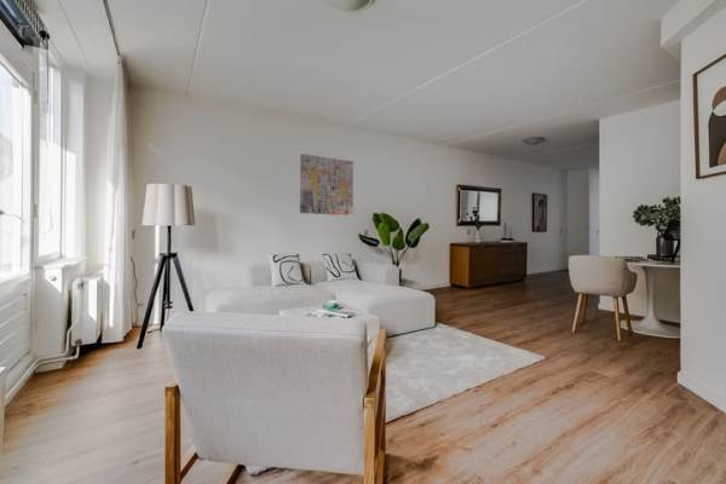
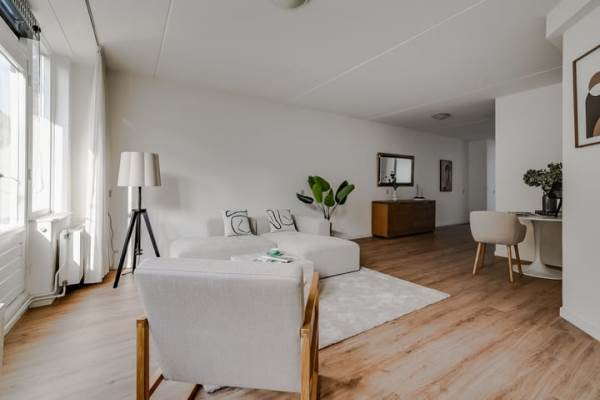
- wall art (327, 185)
